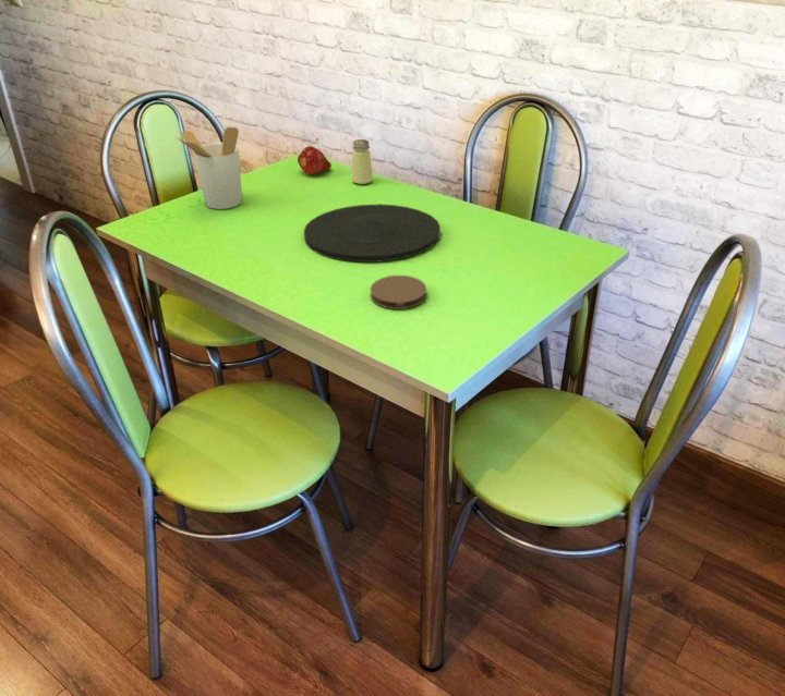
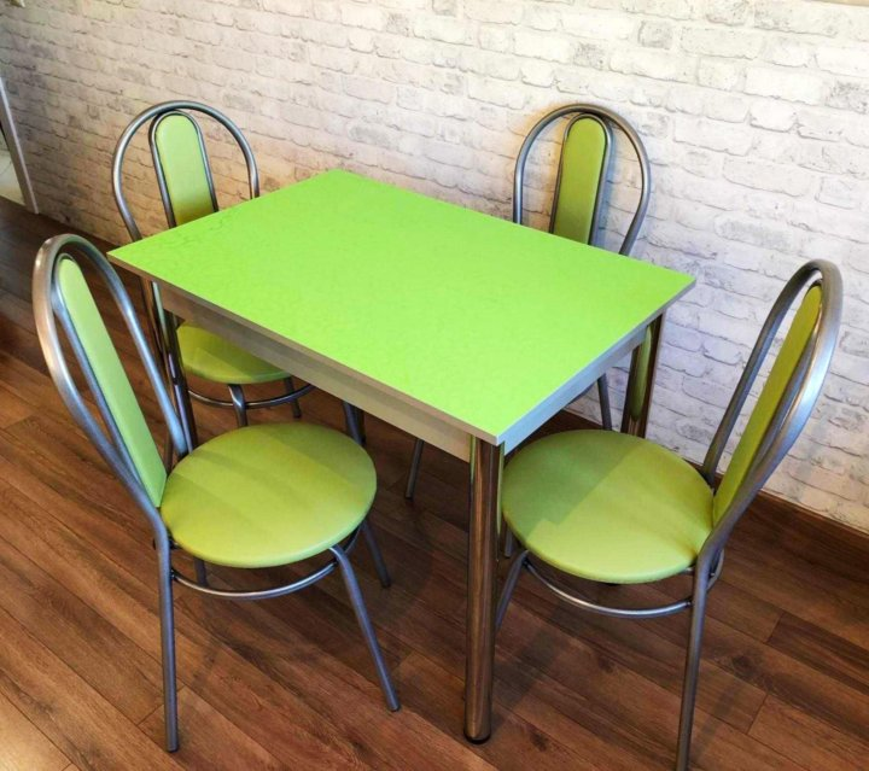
- saltshaker (361, 160)
- plate (372, 227)
- utensil holder (209, 167)
- fruit (313, 160)
- coaster (398, 291)
